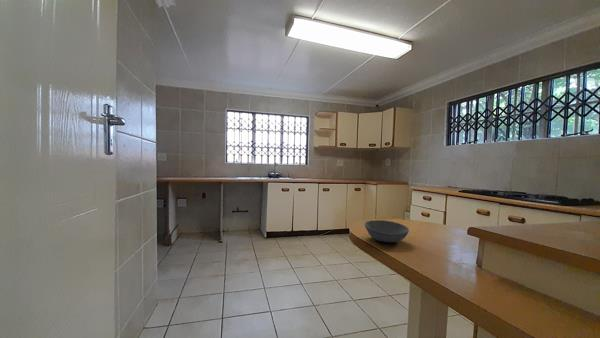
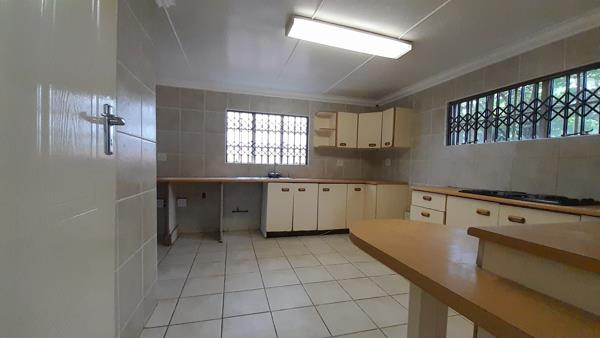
- bowl (385, 232)
